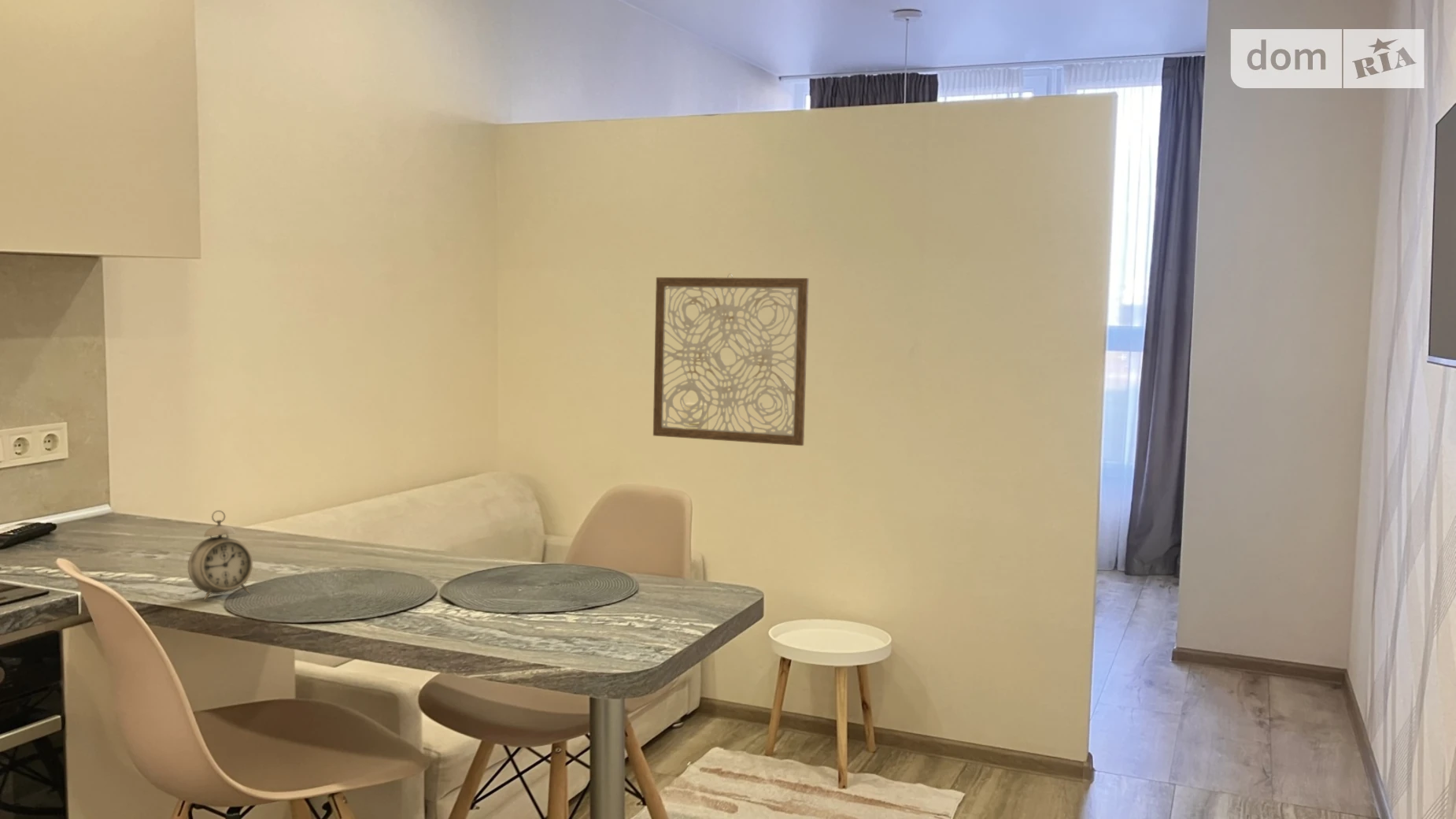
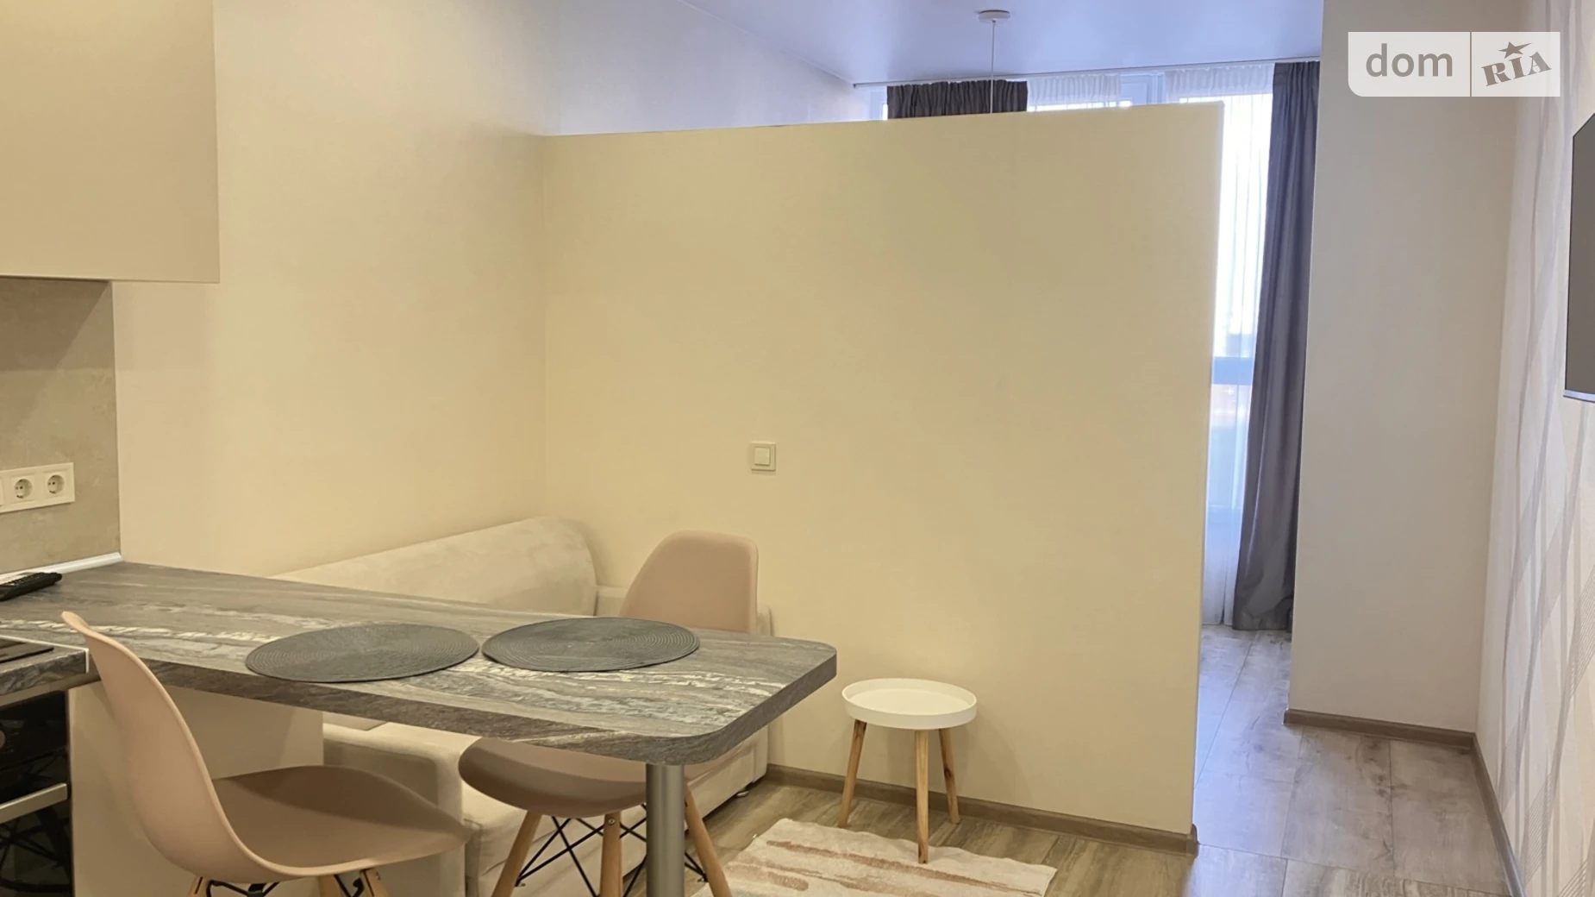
- alarm clock (222, 553)
- wall art (734, 354)
